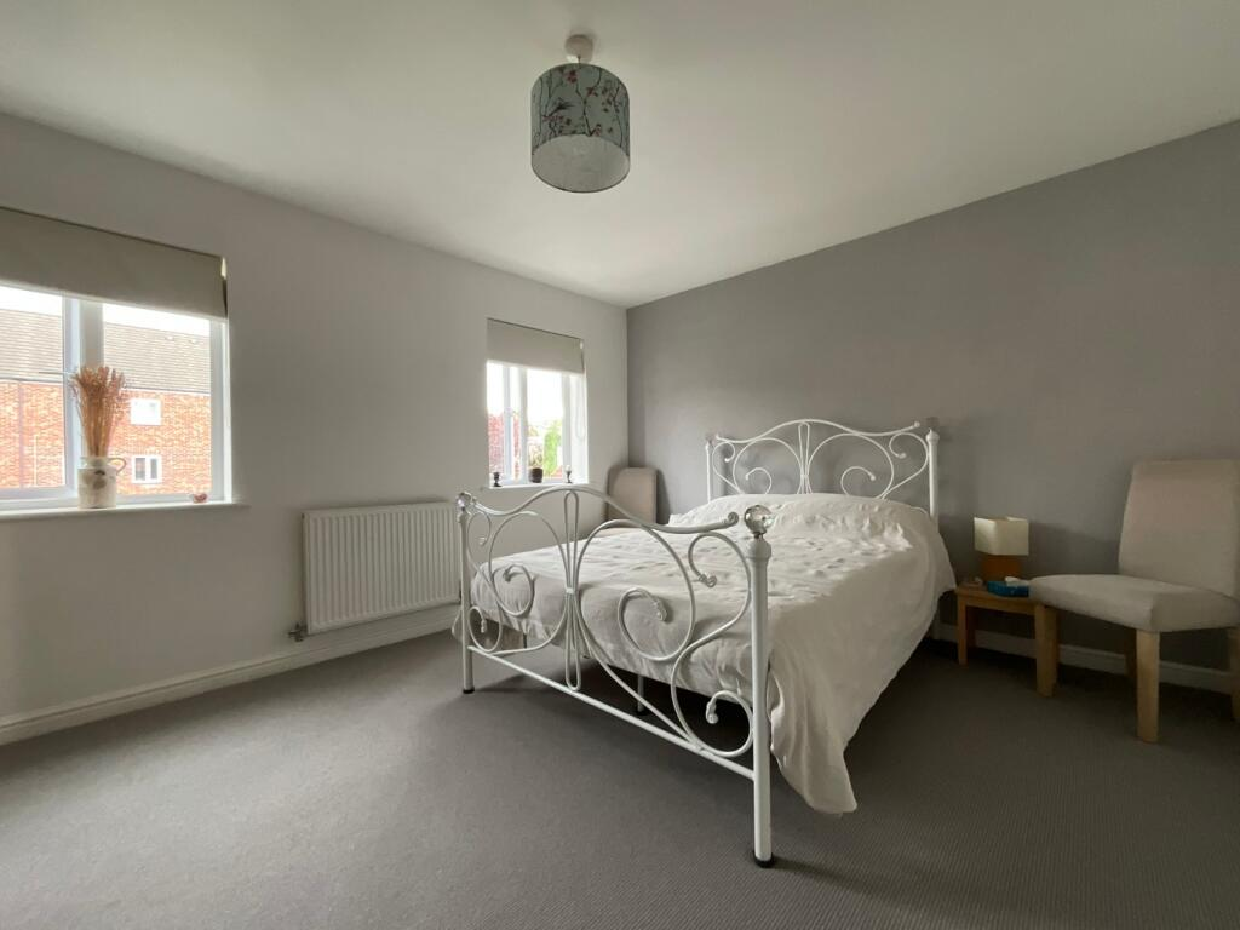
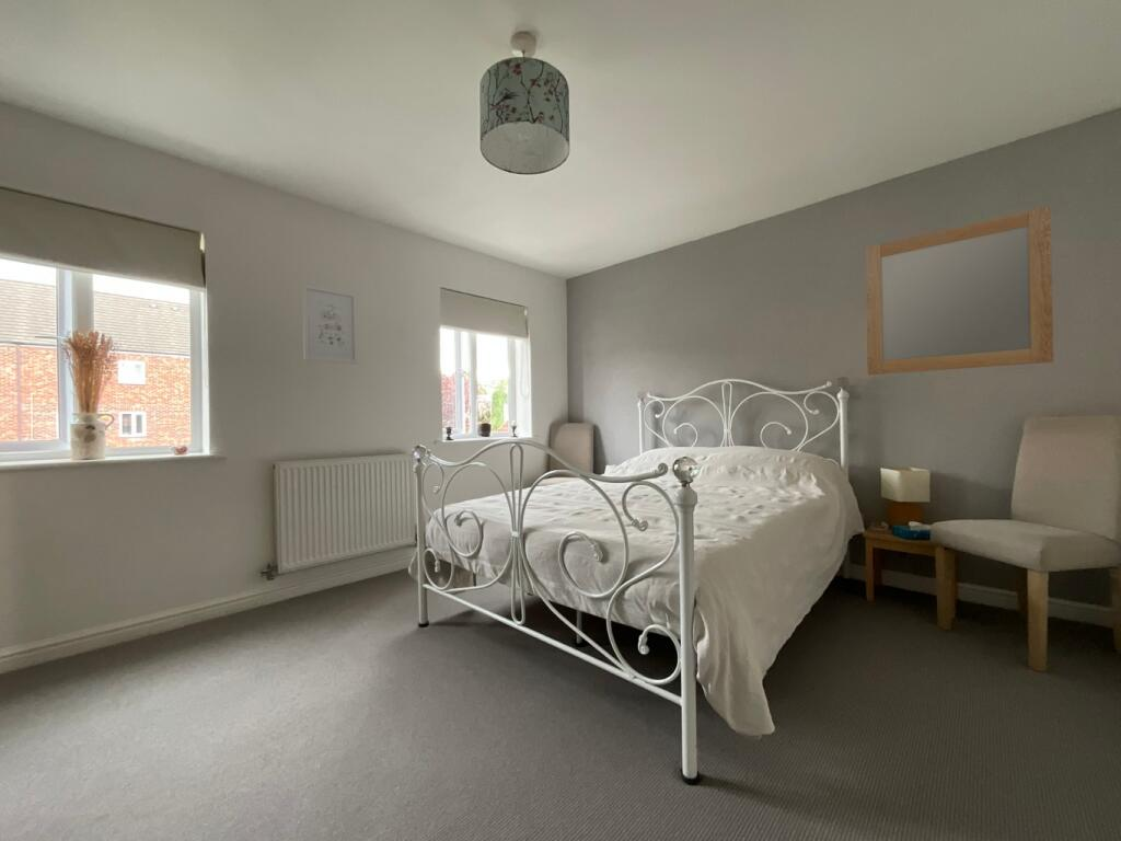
+ home mirror (949, 299)
+ wall art (331, 325)
